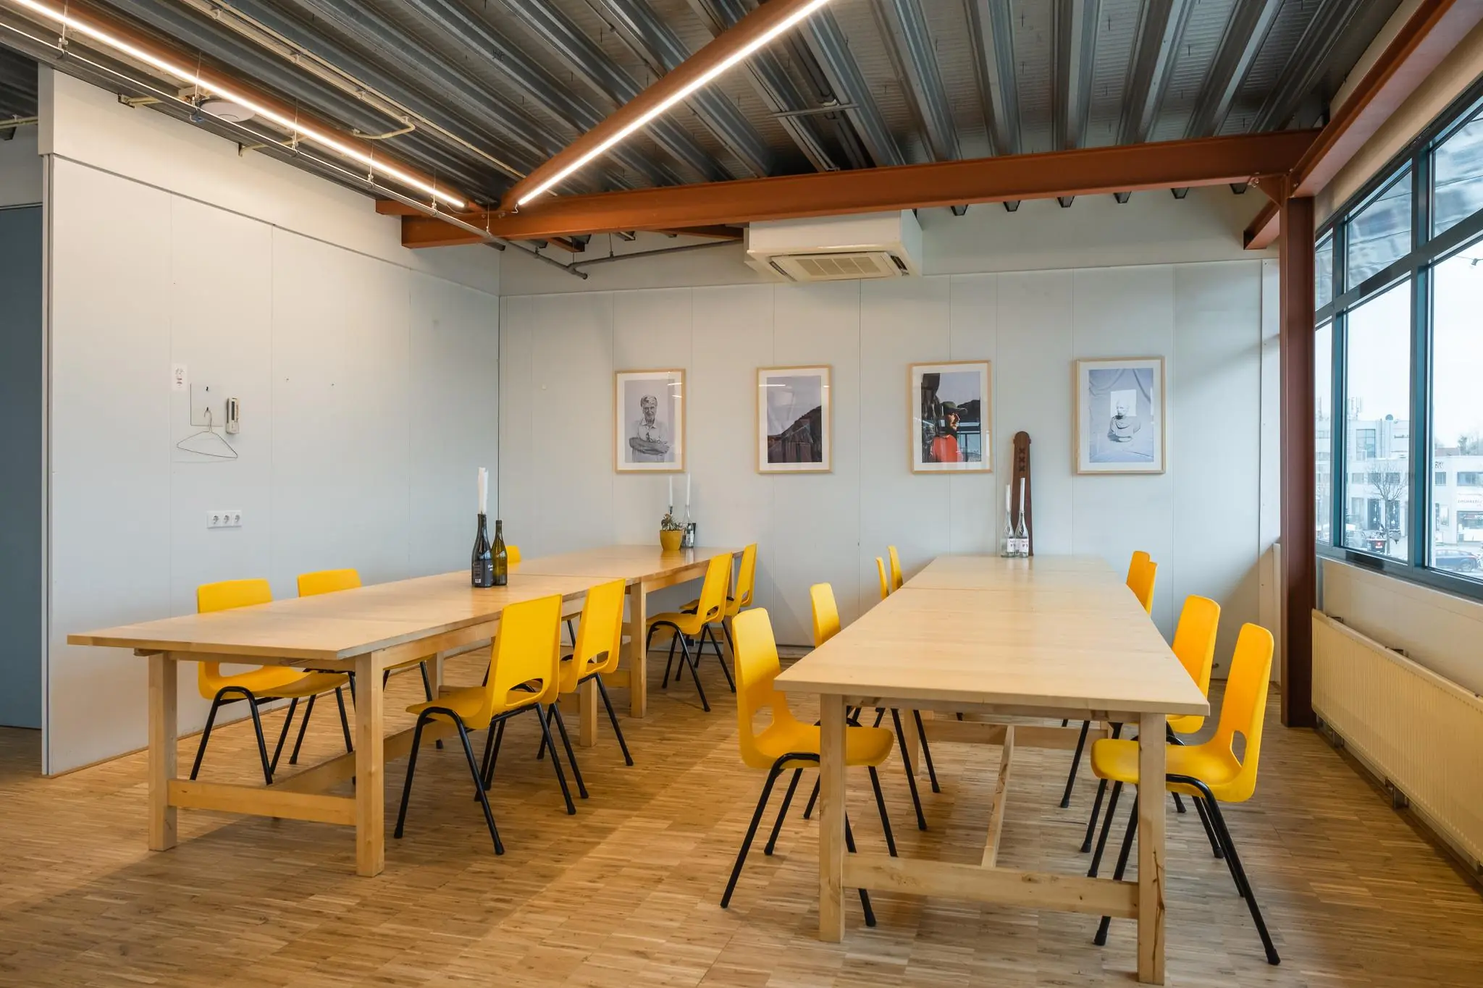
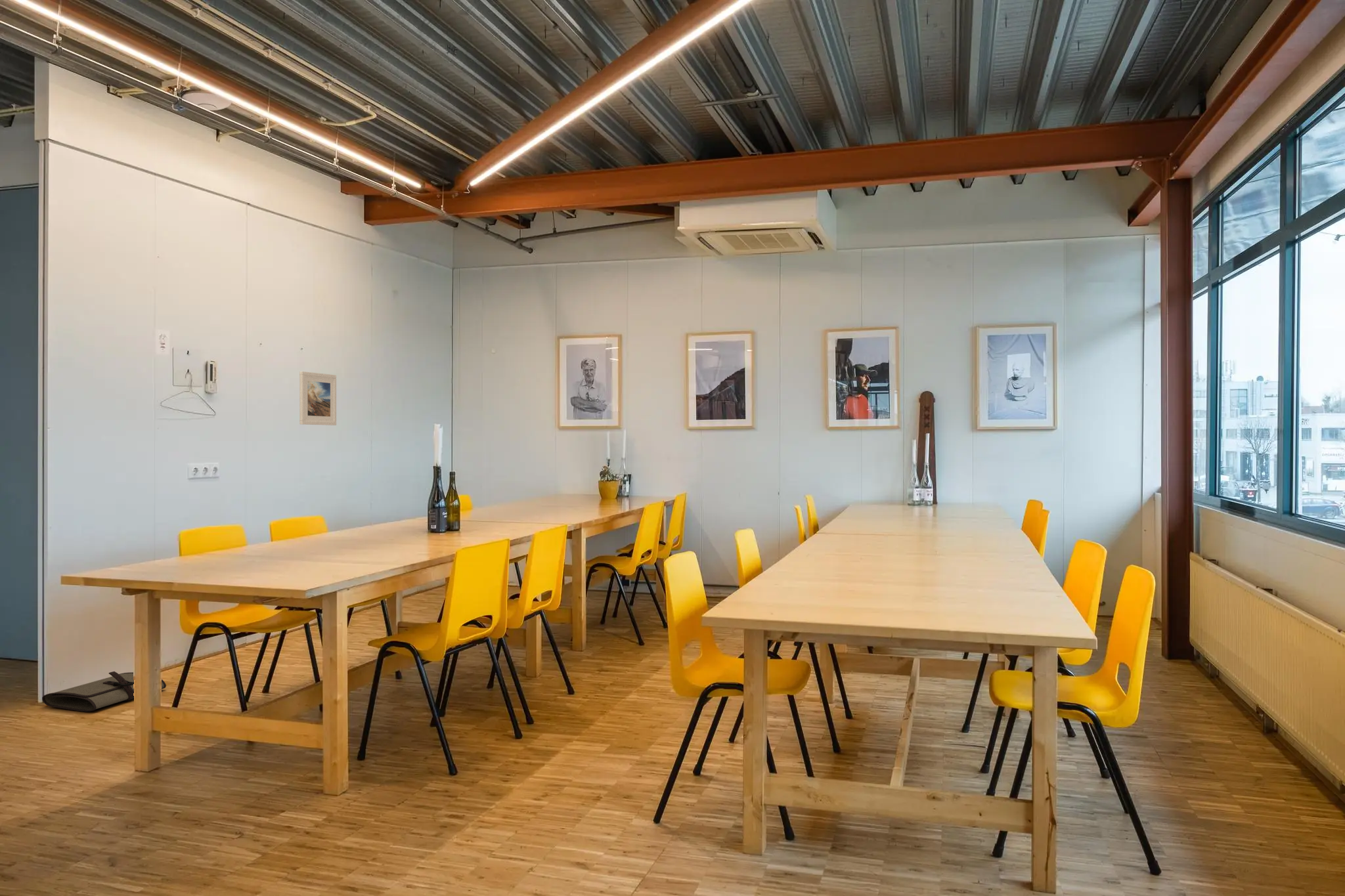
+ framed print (319, 398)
+ tool roll (106, 685)
